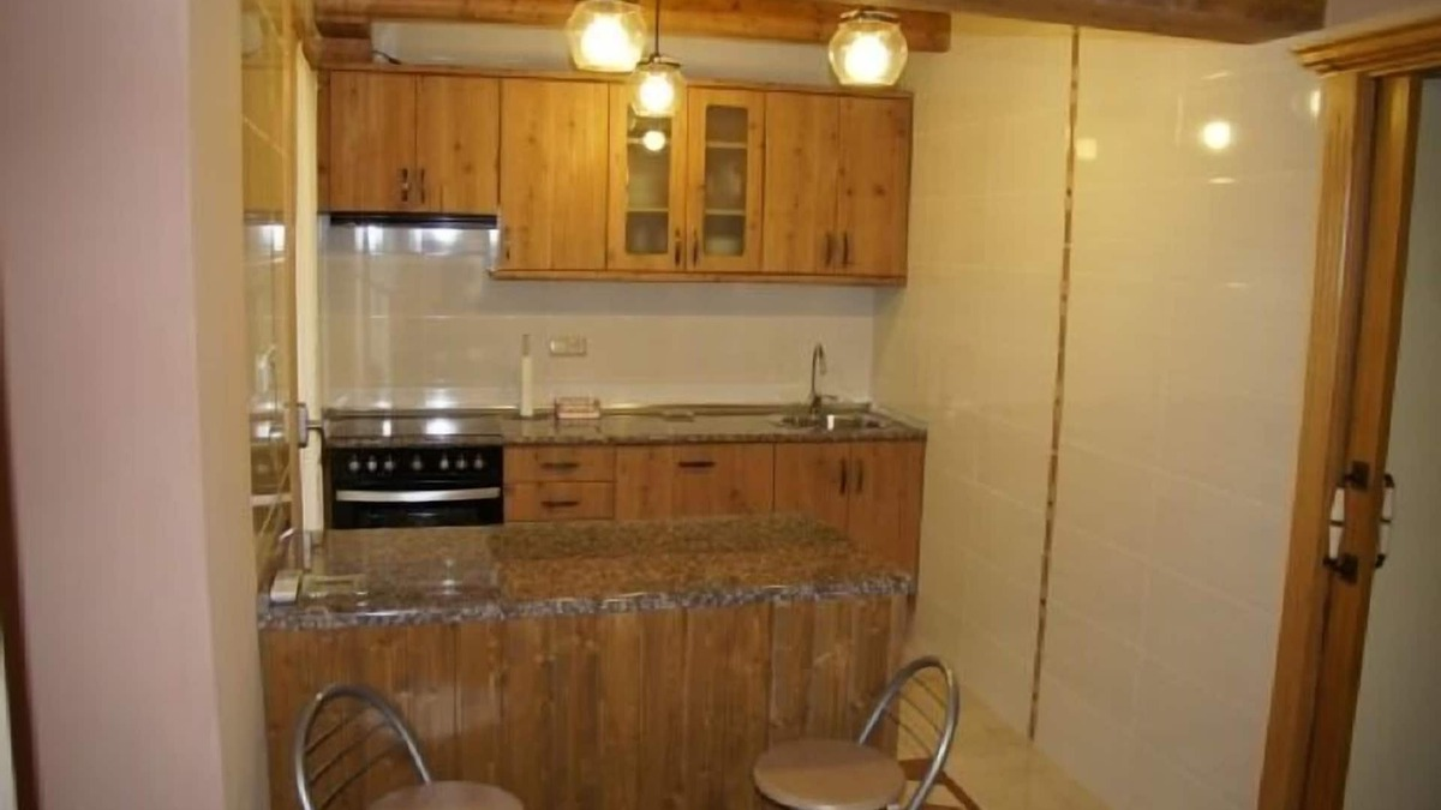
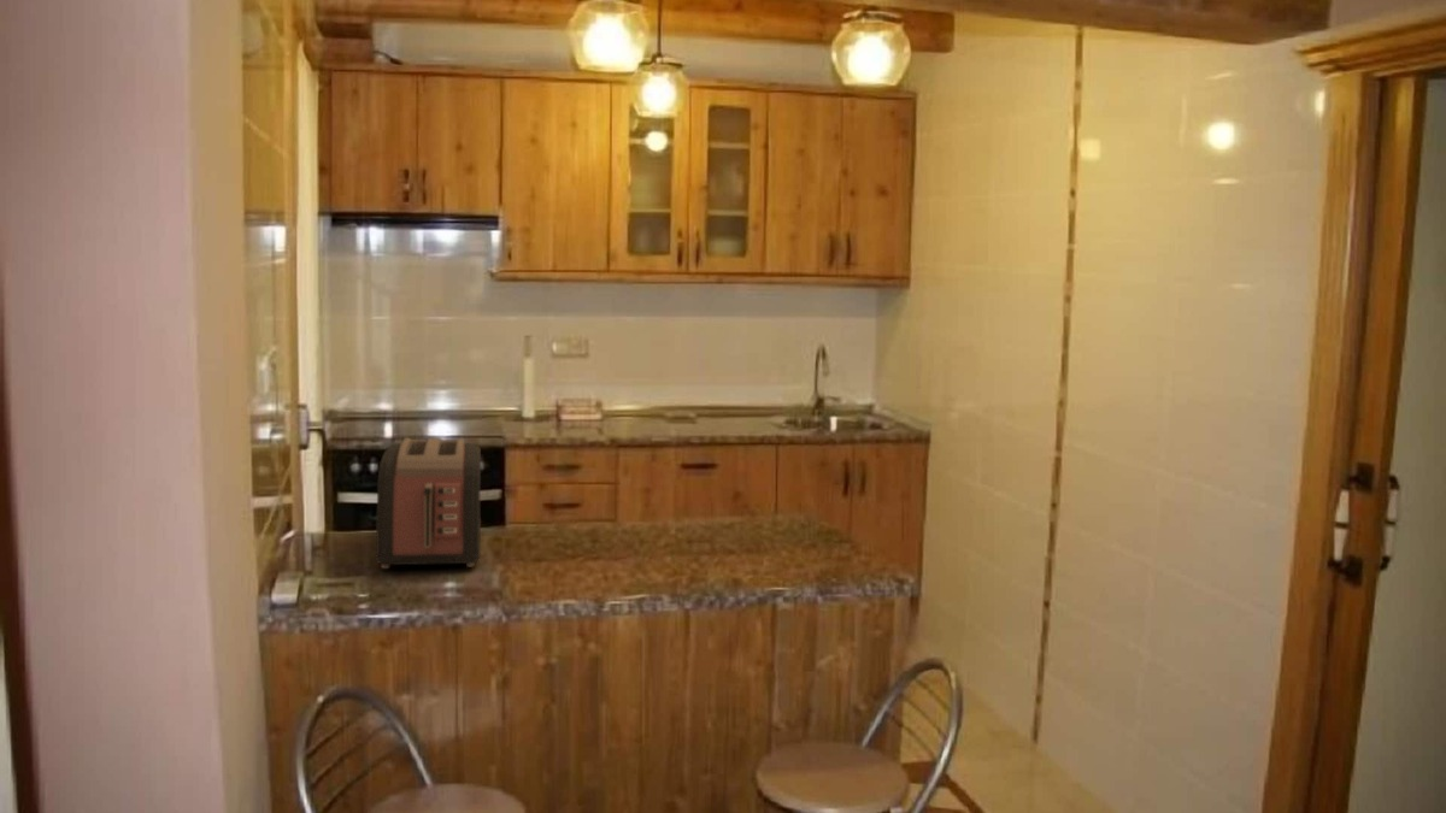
+ toaster (431, 495)
